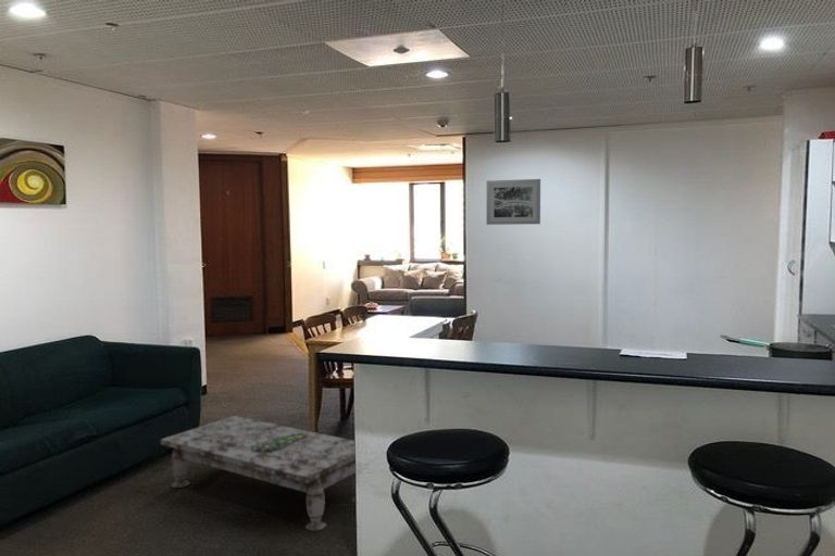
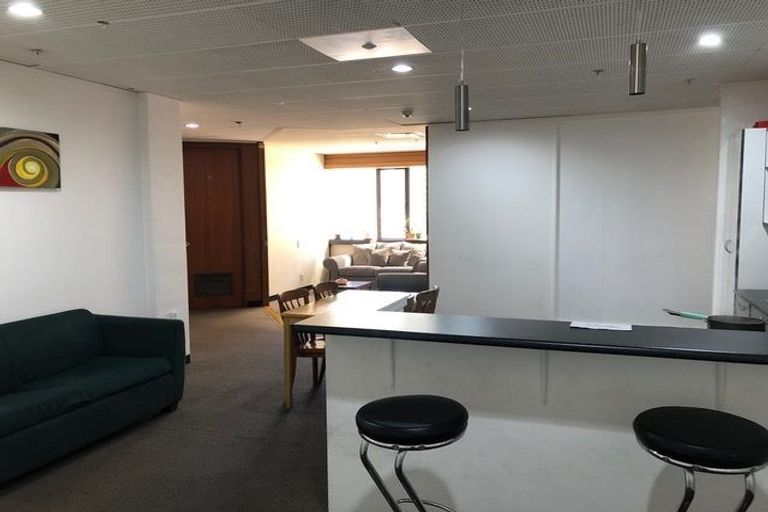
- wall art (512, 202)
- decorative bowl (279, 441)
- coffee table (266, 467)
